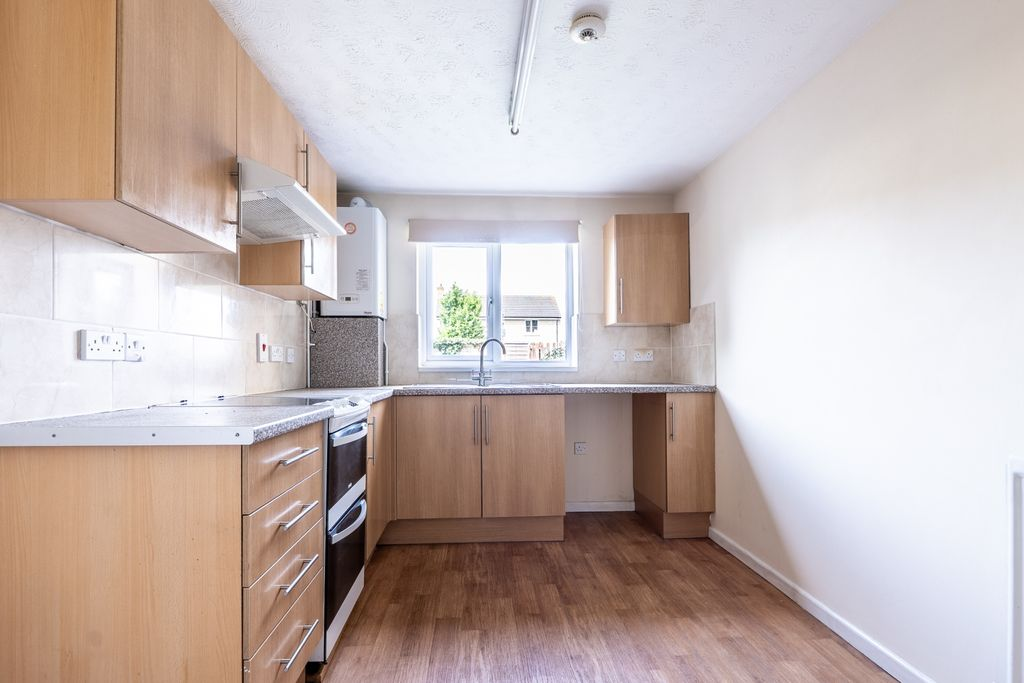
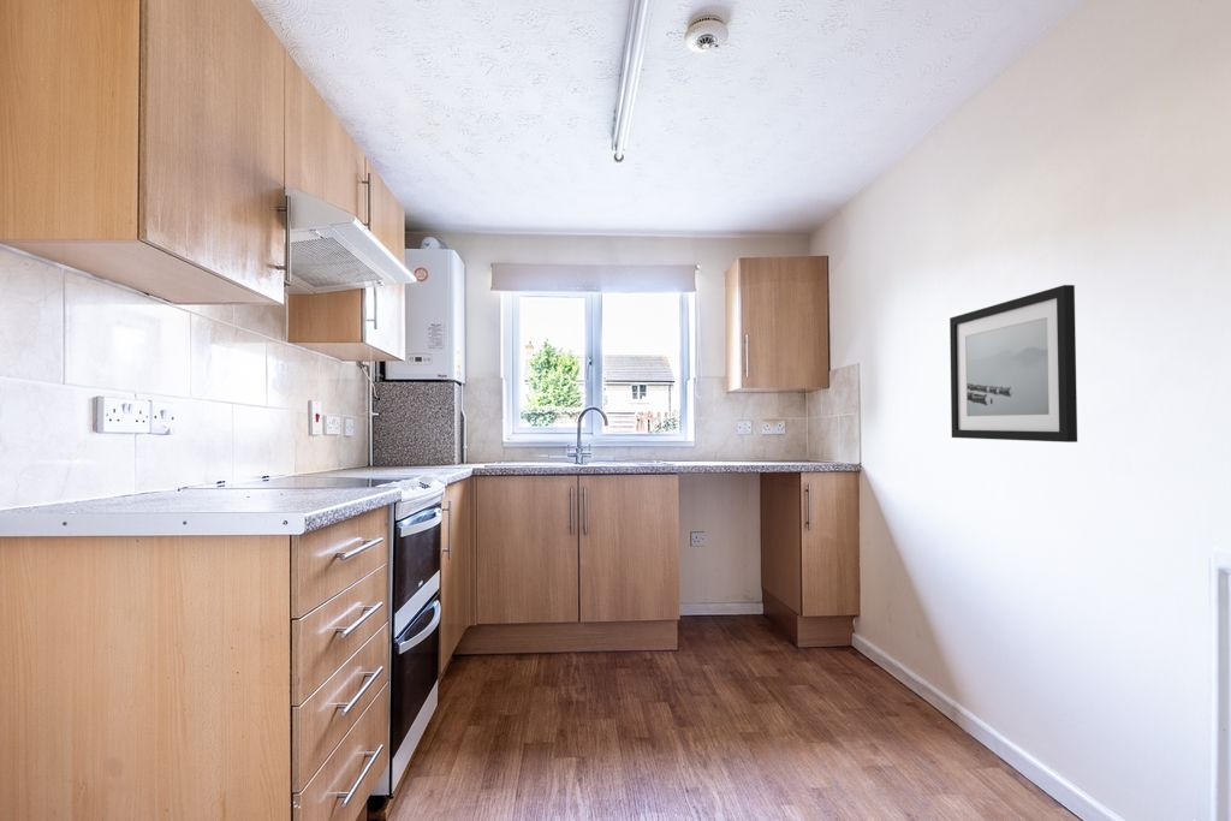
+ wall art (1004, 371)
